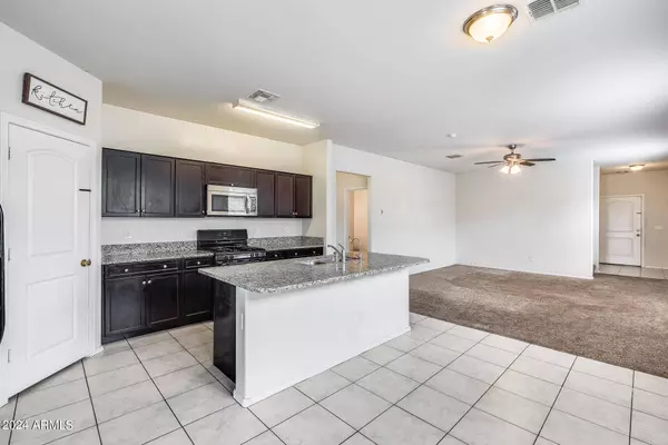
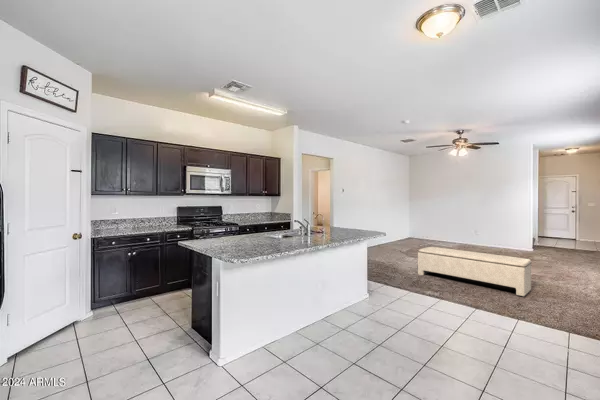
+ bench (469, 267)
